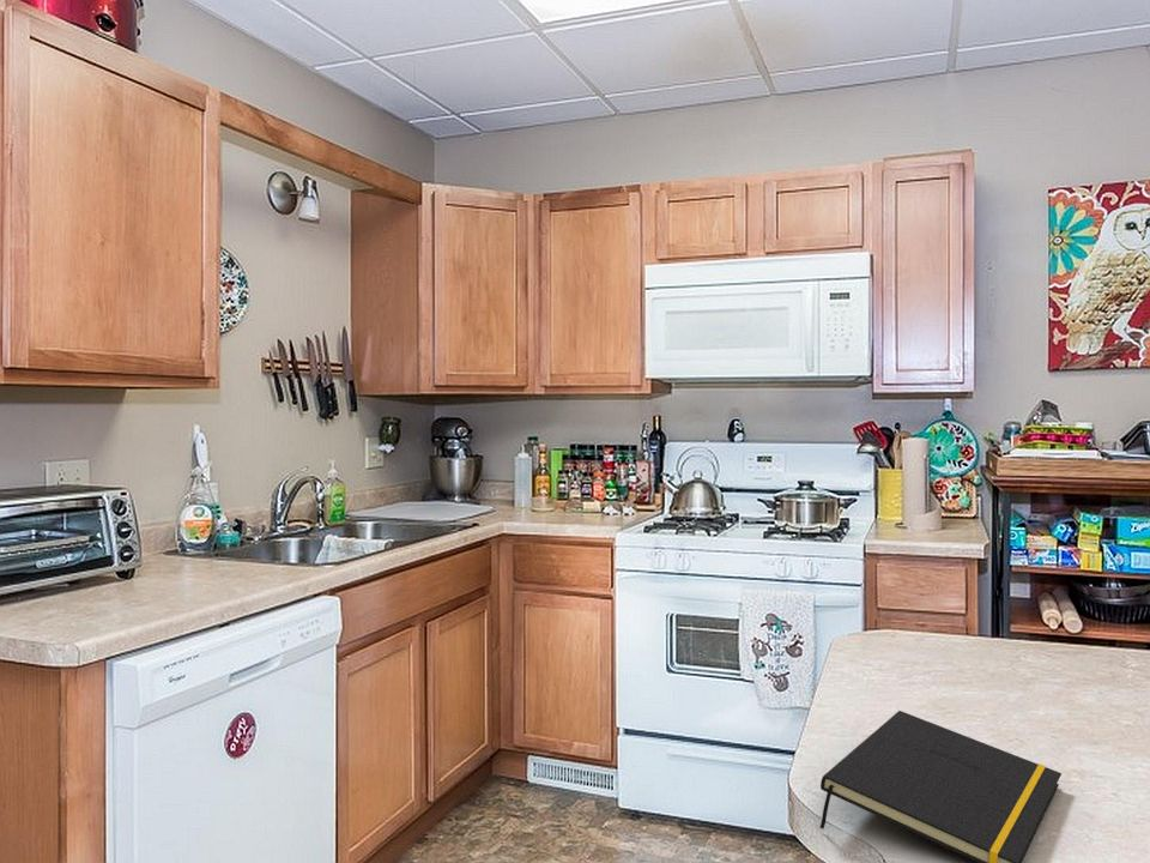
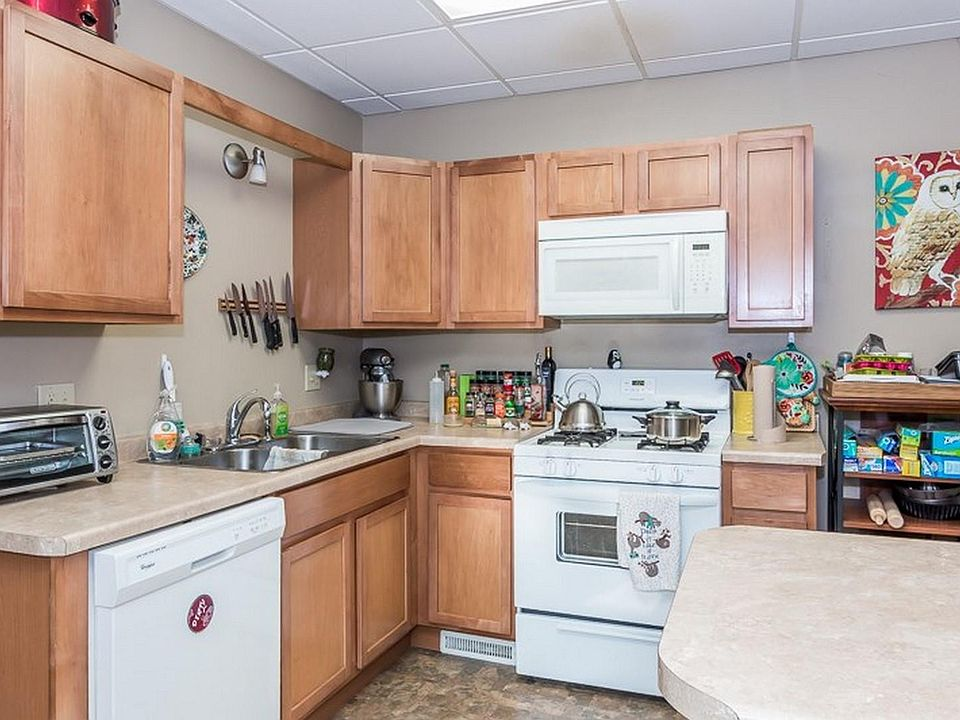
- notepad (946, 780)
